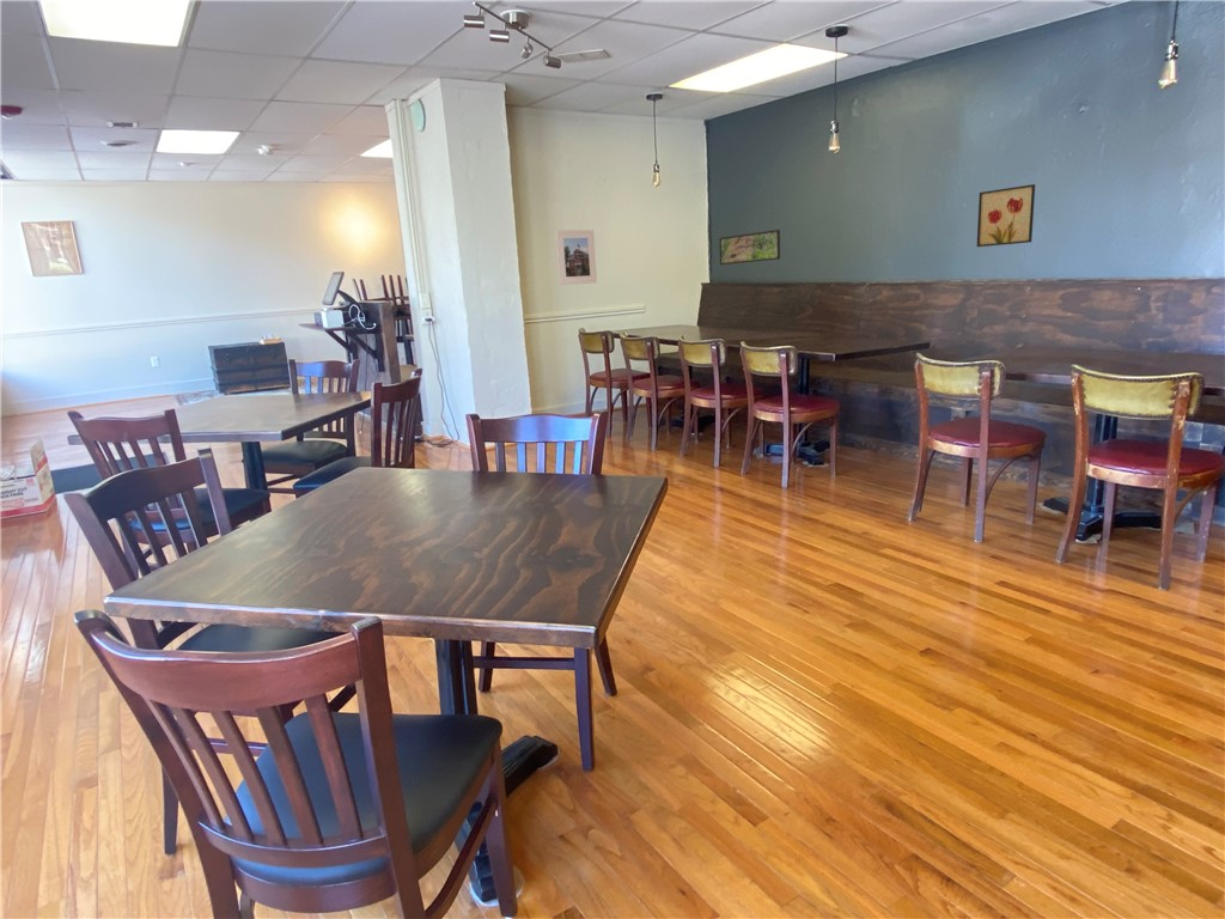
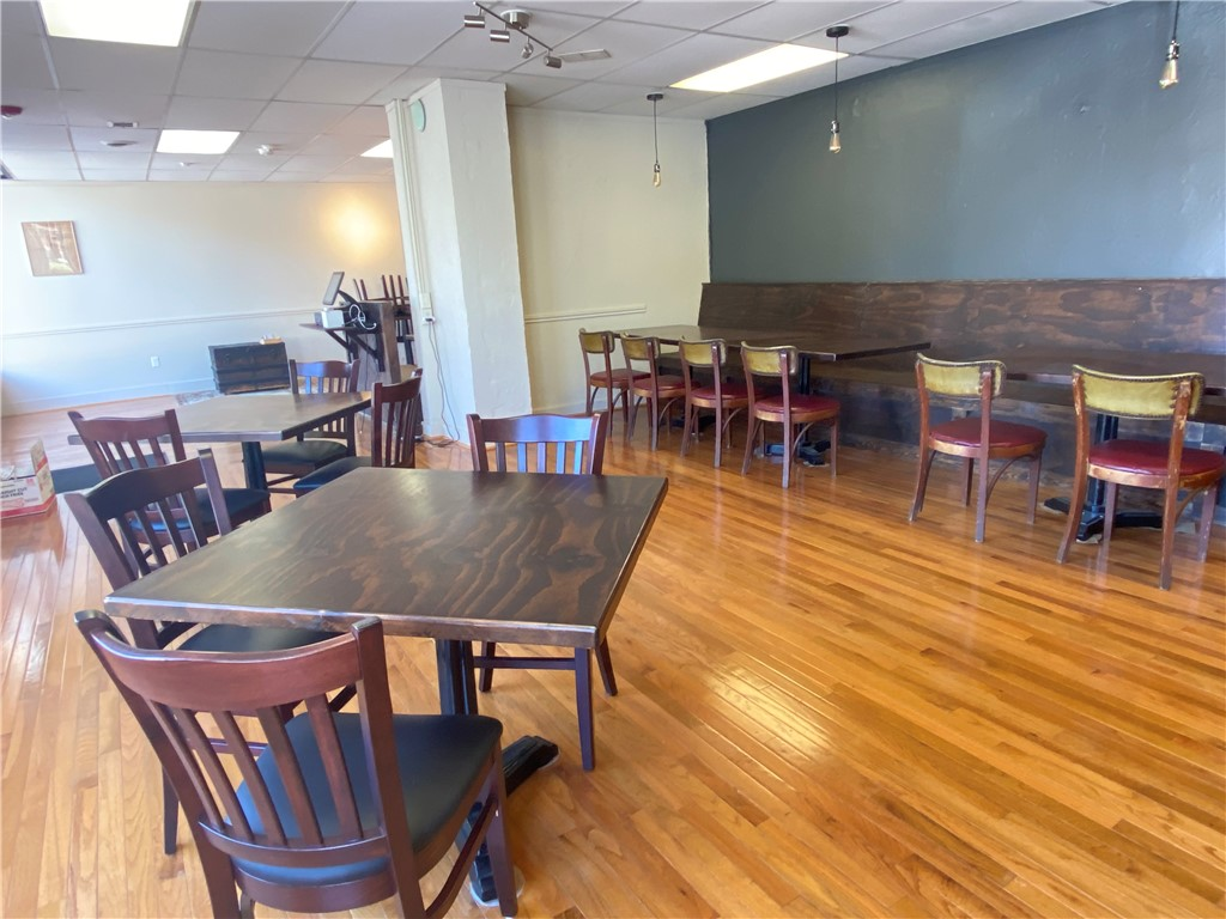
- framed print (748, 248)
- wall art (1005, 217)
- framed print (577, 257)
